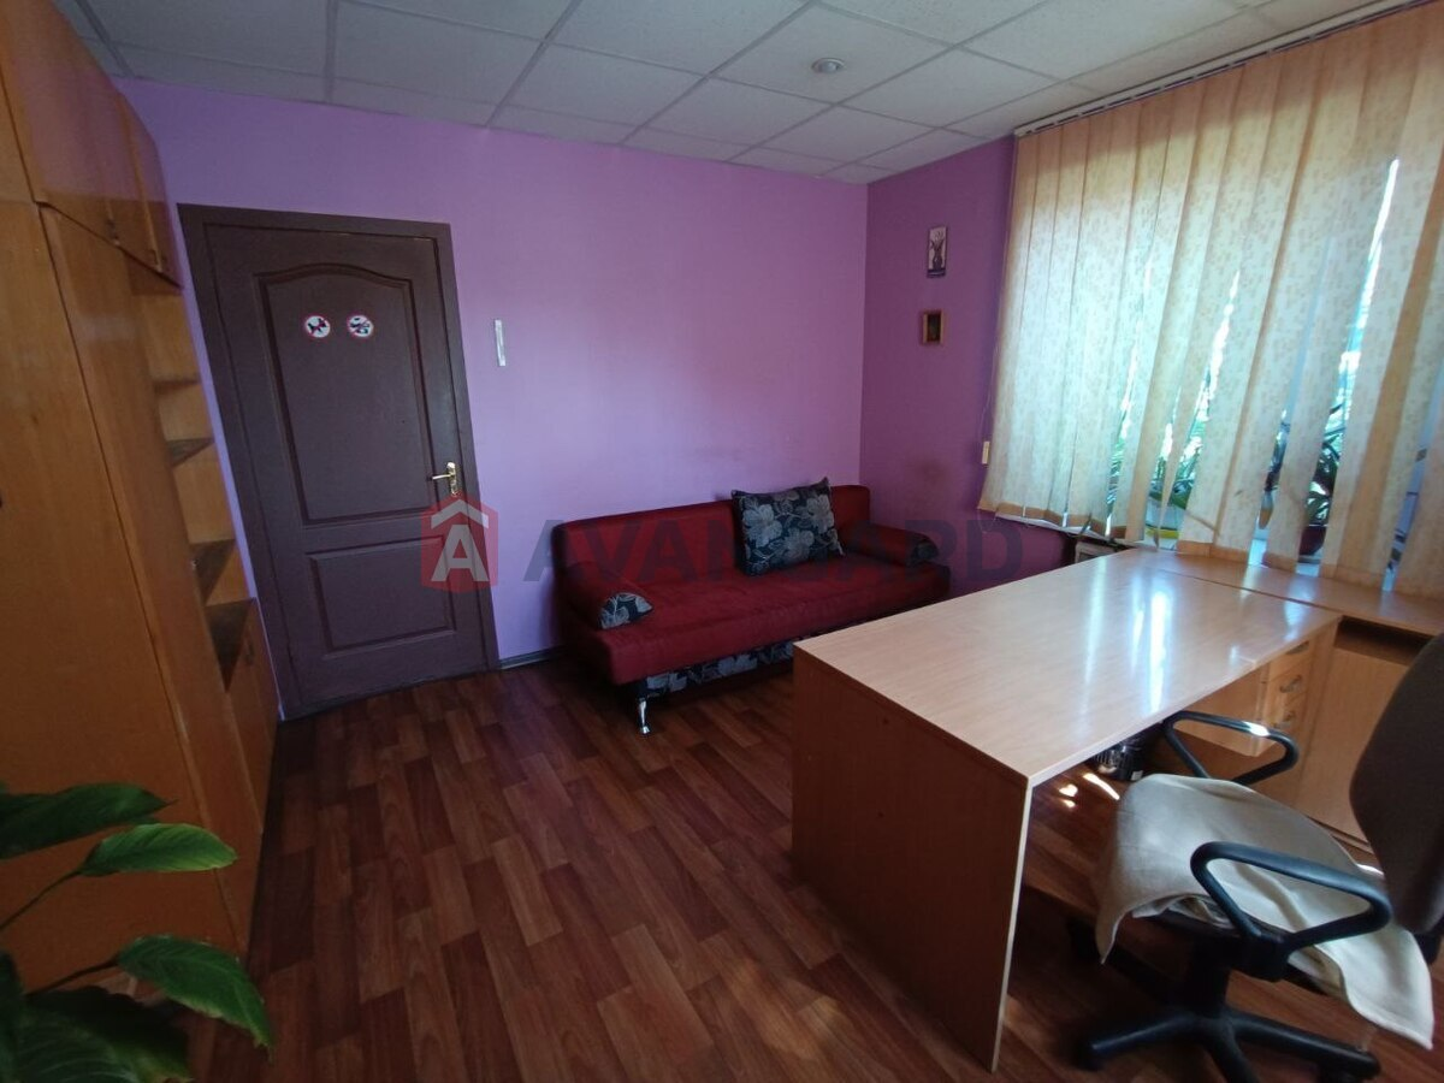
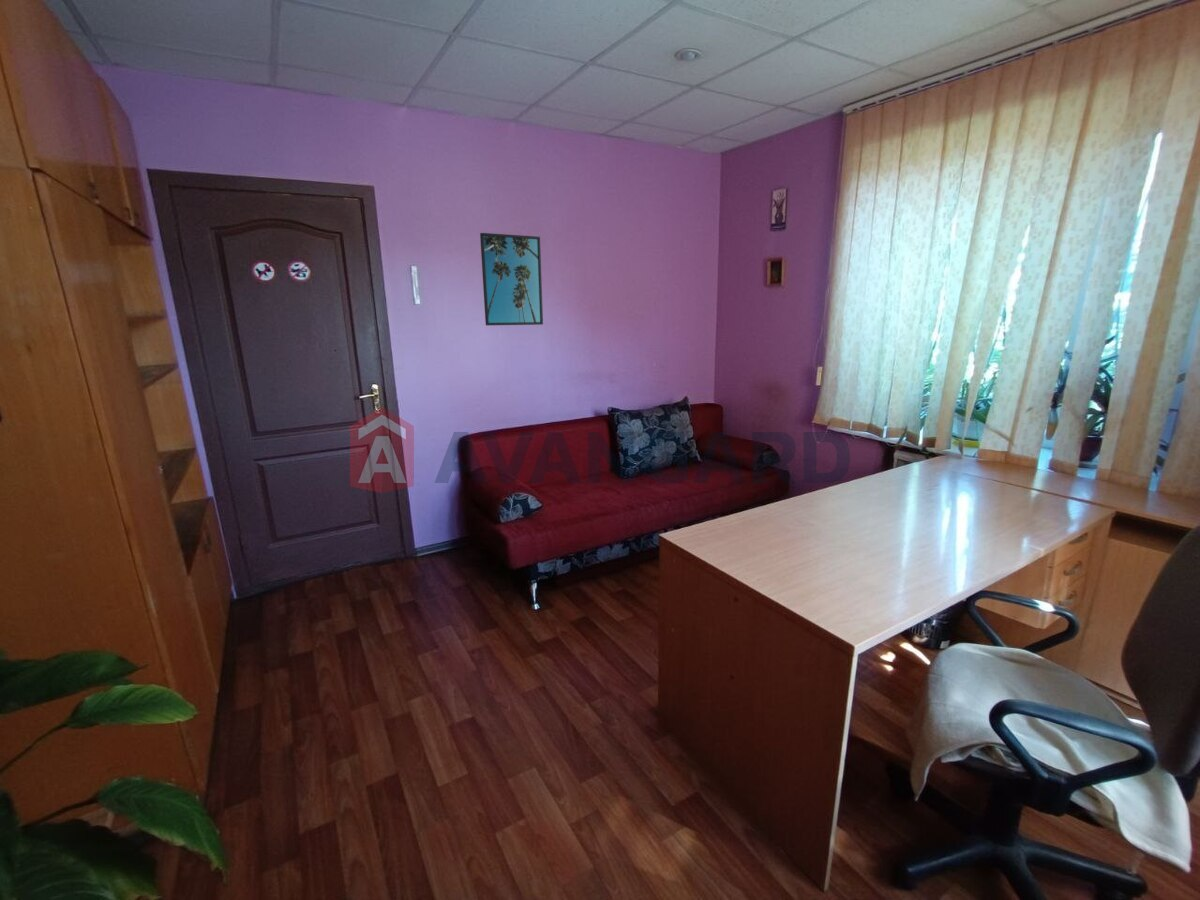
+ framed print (512, 280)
